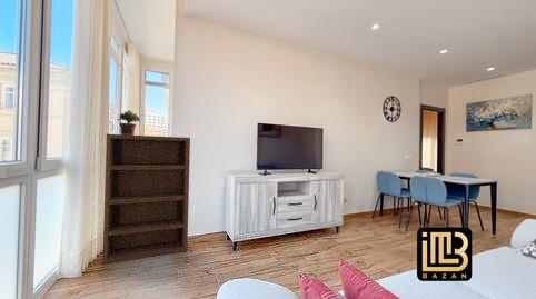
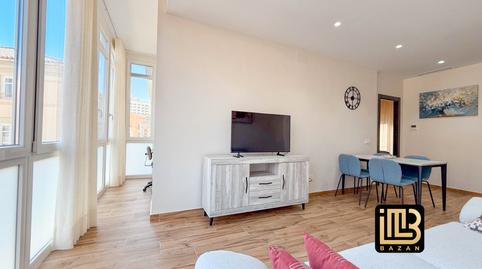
- bookcase (149, 193)
- potted plant (129, 122)
